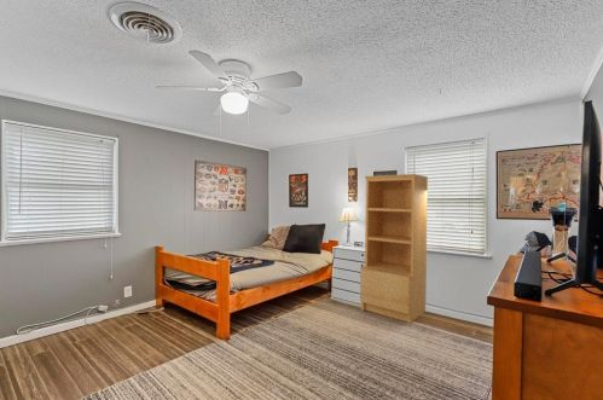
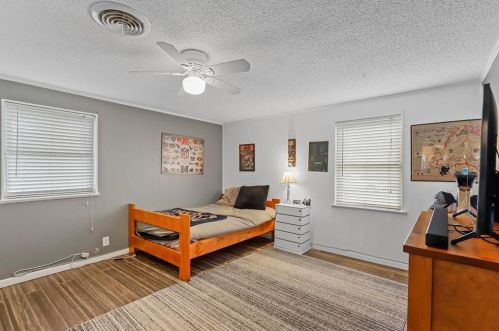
- bookcase (393, 243)
